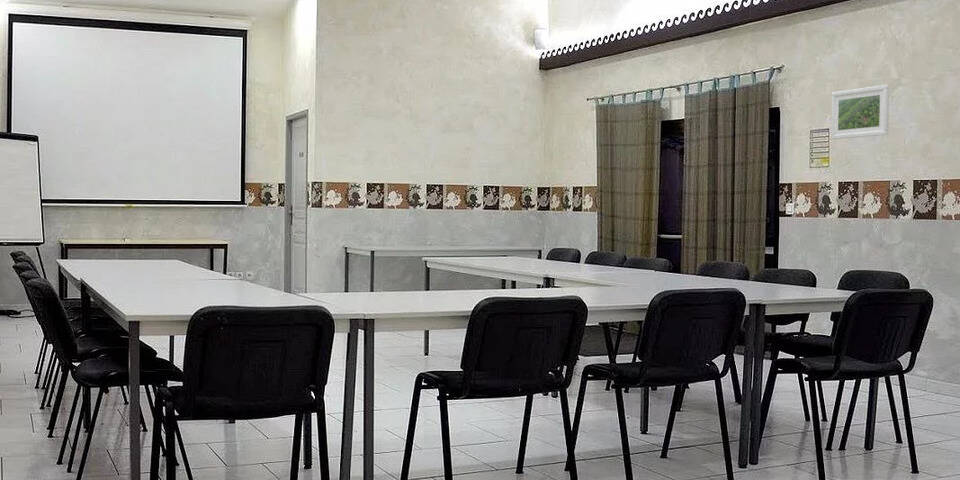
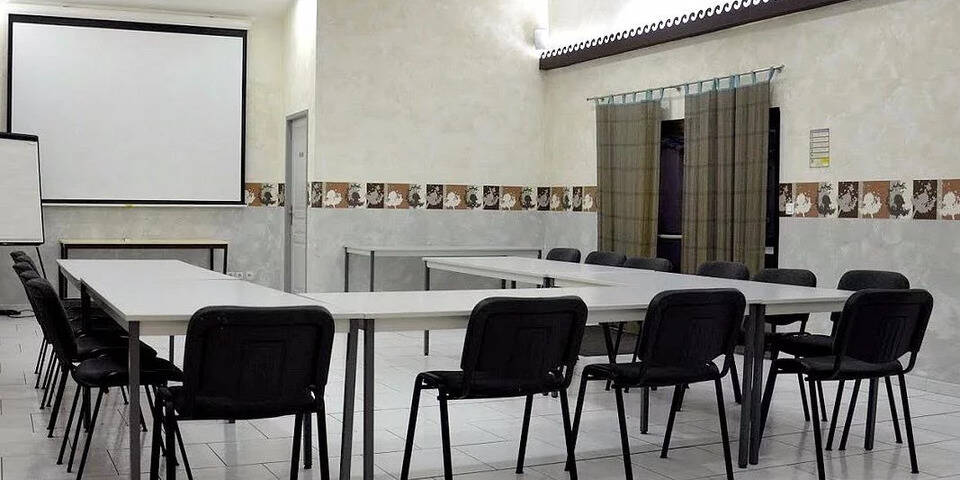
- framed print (859, 112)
